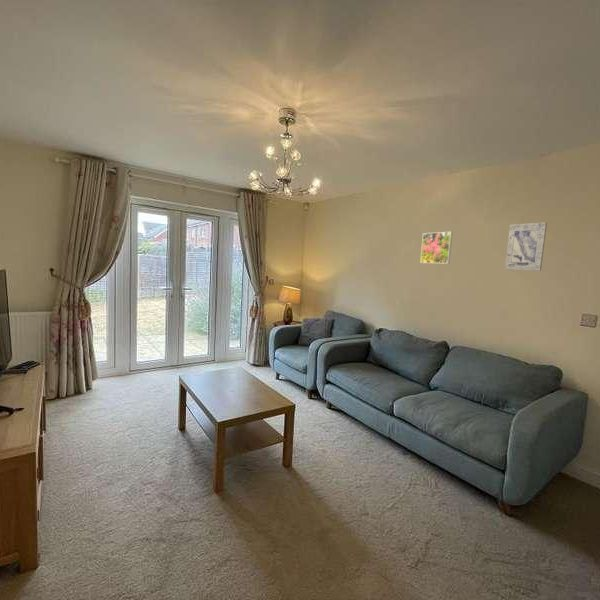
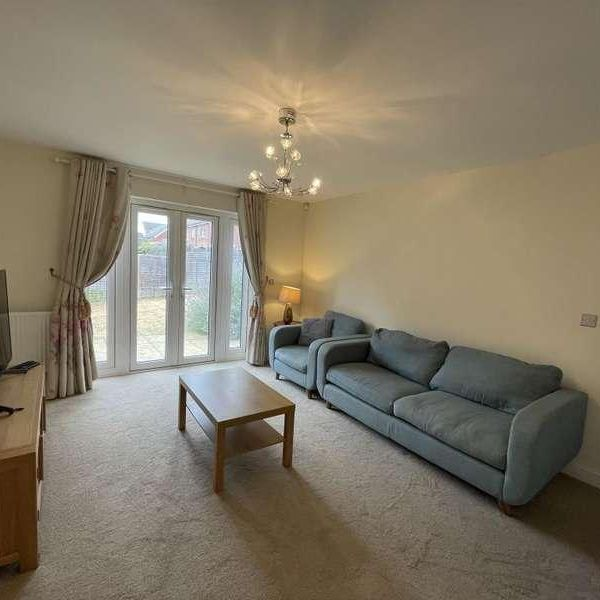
- wall art (525, 247)
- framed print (435, 248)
